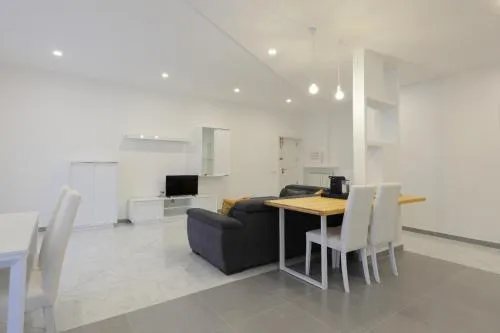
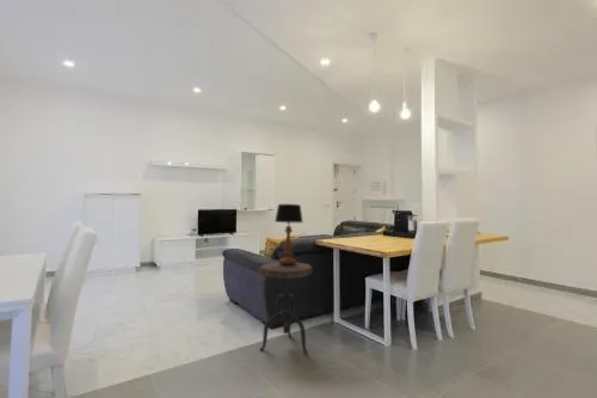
+ side table (285, 305)
+ table lamp (287, 234)
